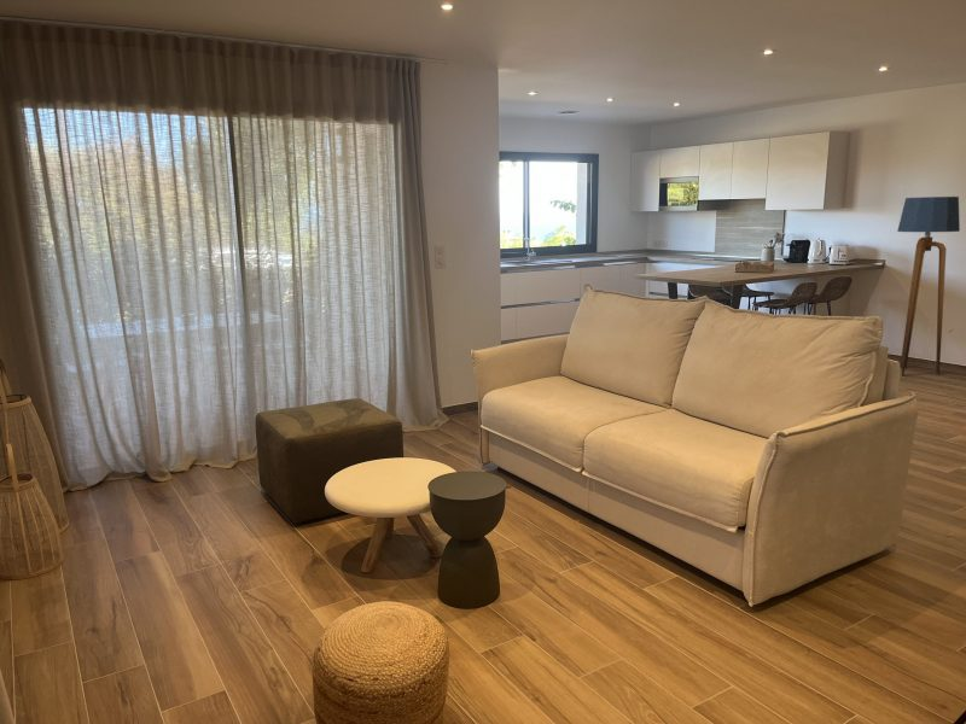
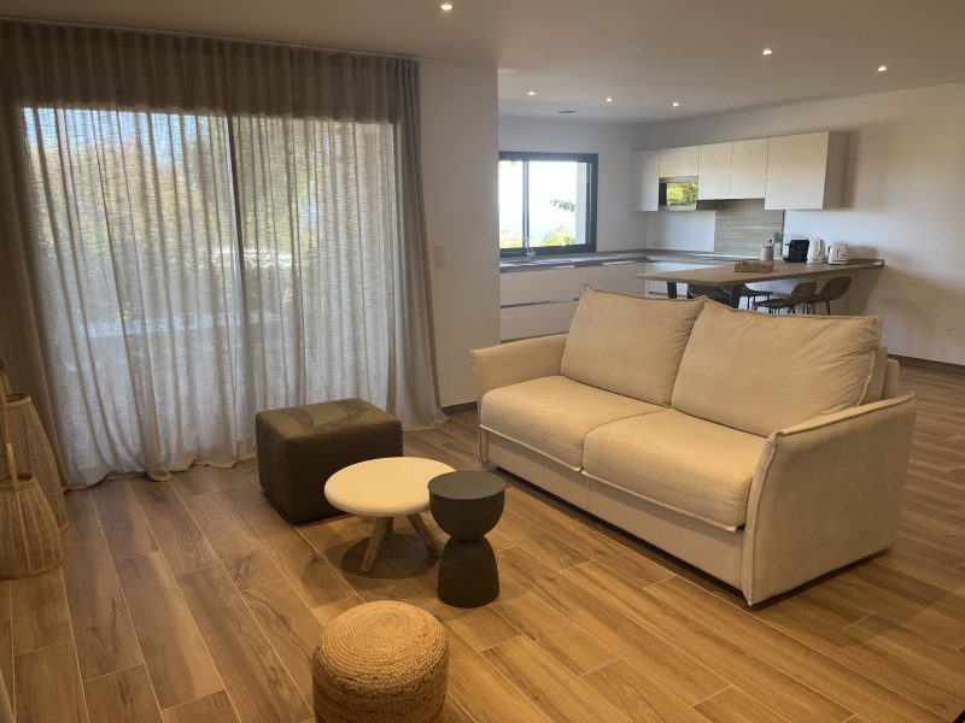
- floor lamp (918, 287)
